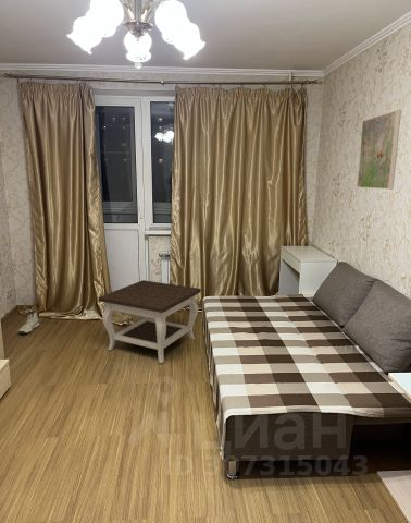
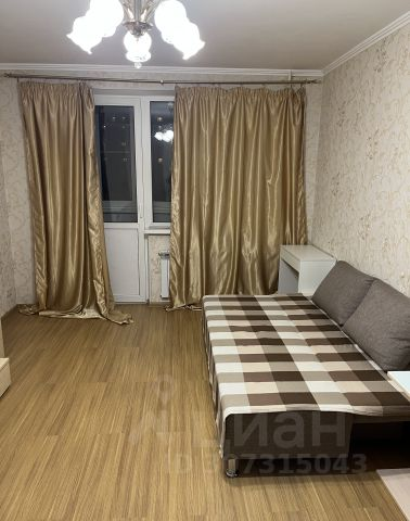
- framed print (376, 153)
- sneaker (27, 320)
- side table (151, 319)
